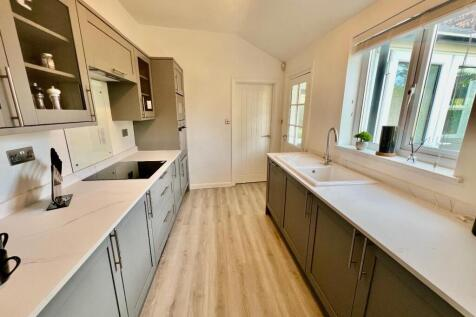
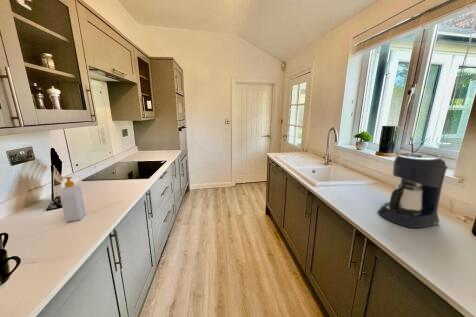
+ coffee maker (413, 187)
+ soap bottle (71, 197)
